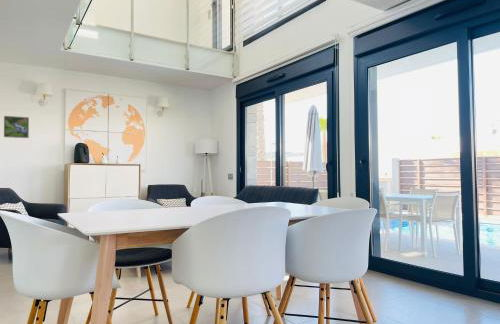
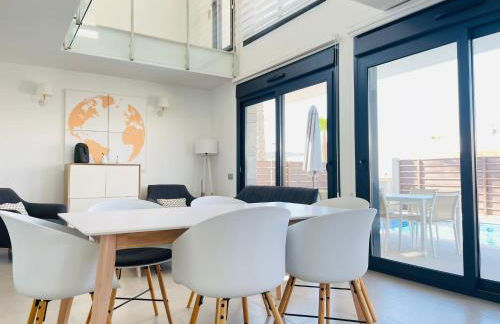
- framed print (16, 127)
